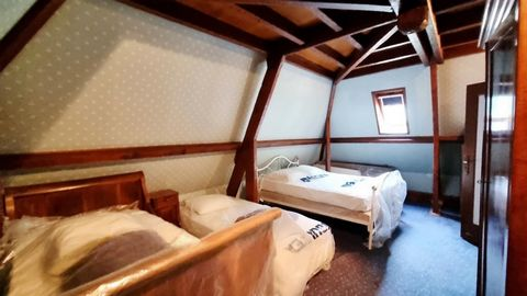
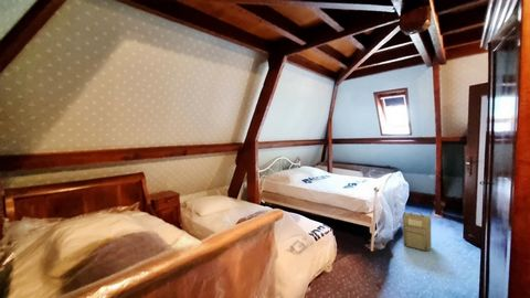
+ backpack (416, 227)
